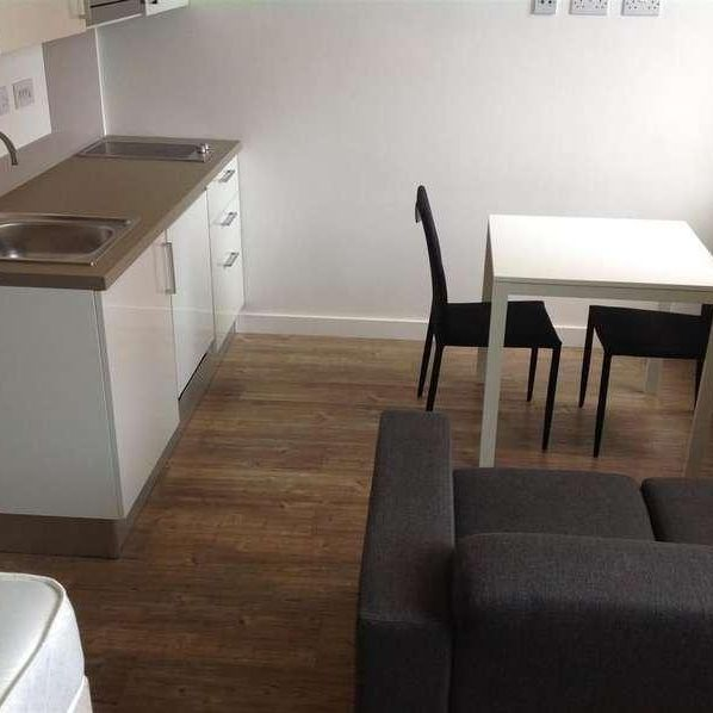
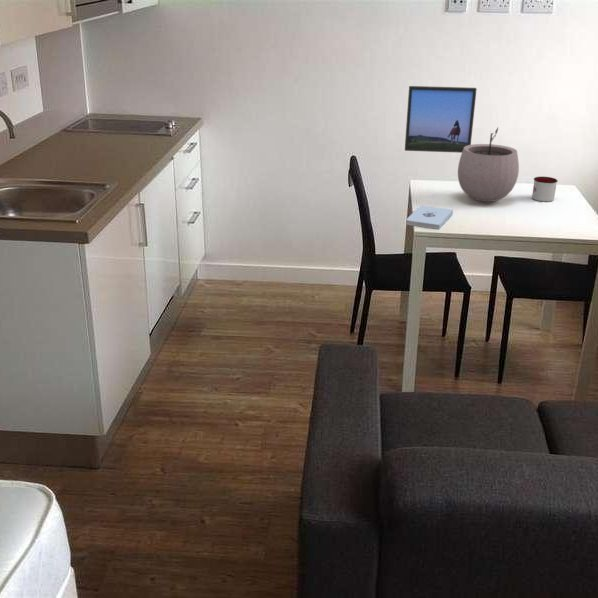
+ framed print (439, 119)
+ mug (543, 188)
+ notepad (429, 216)
+ plant pot (488, 163)
